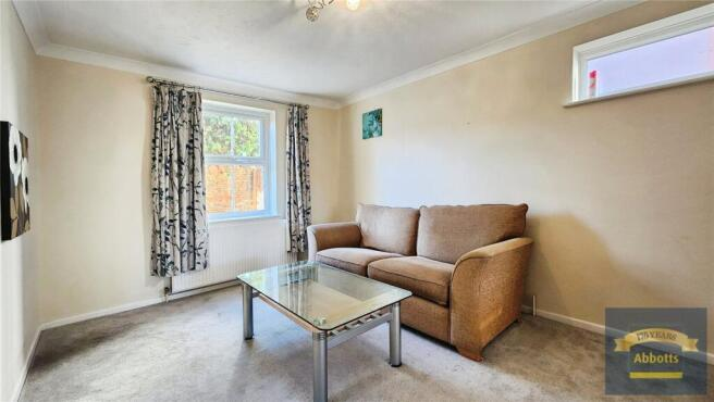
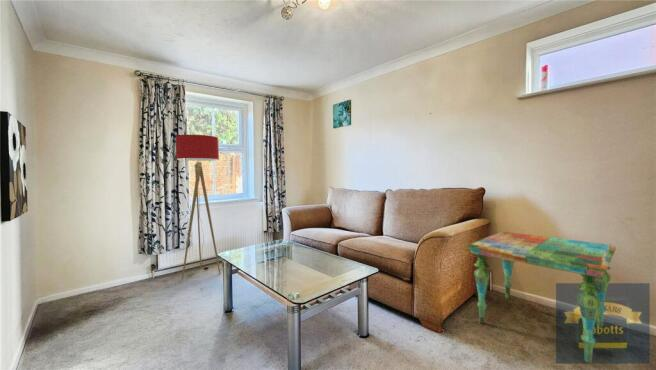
+ side table (542, 266)
+ floor lamp (198, 205)
